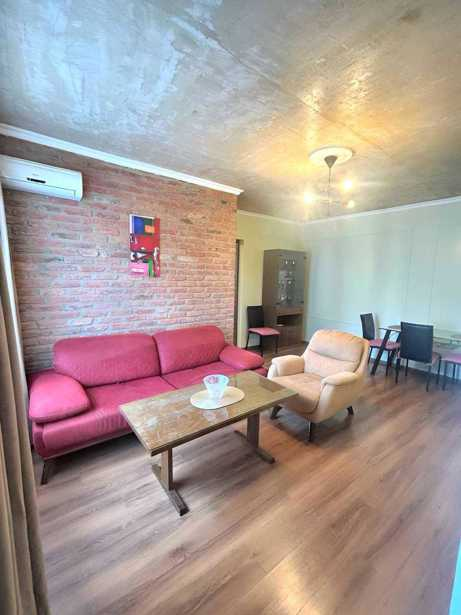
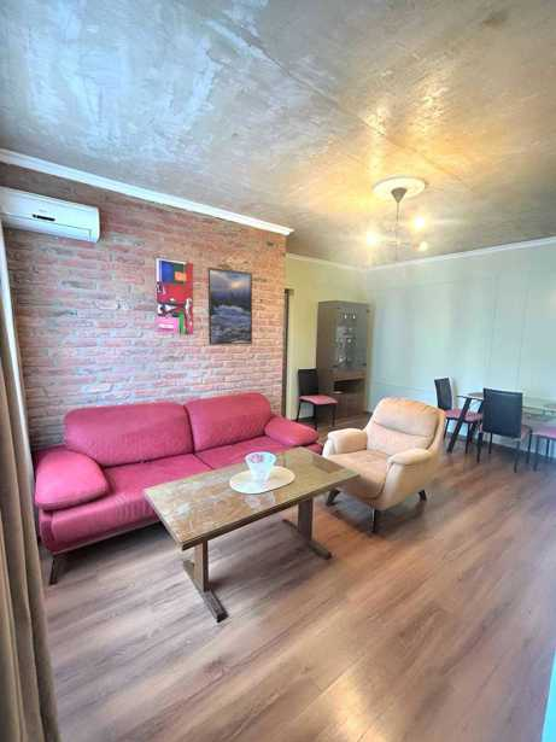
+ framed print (230, 308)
